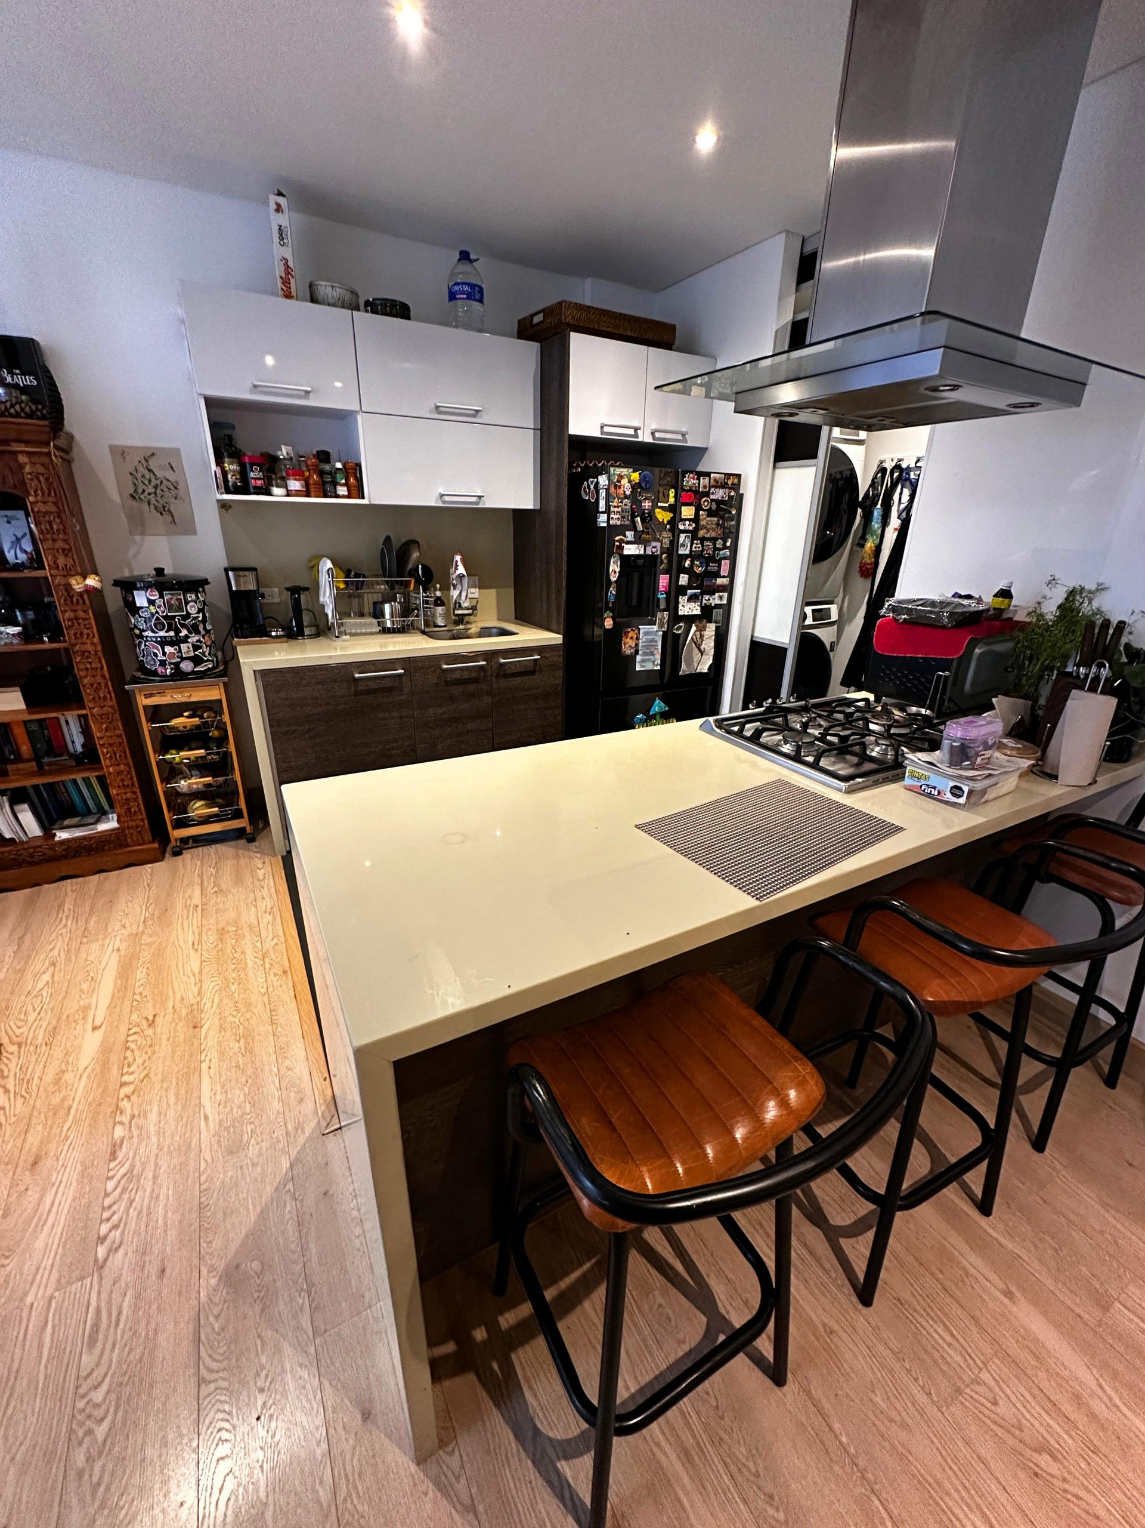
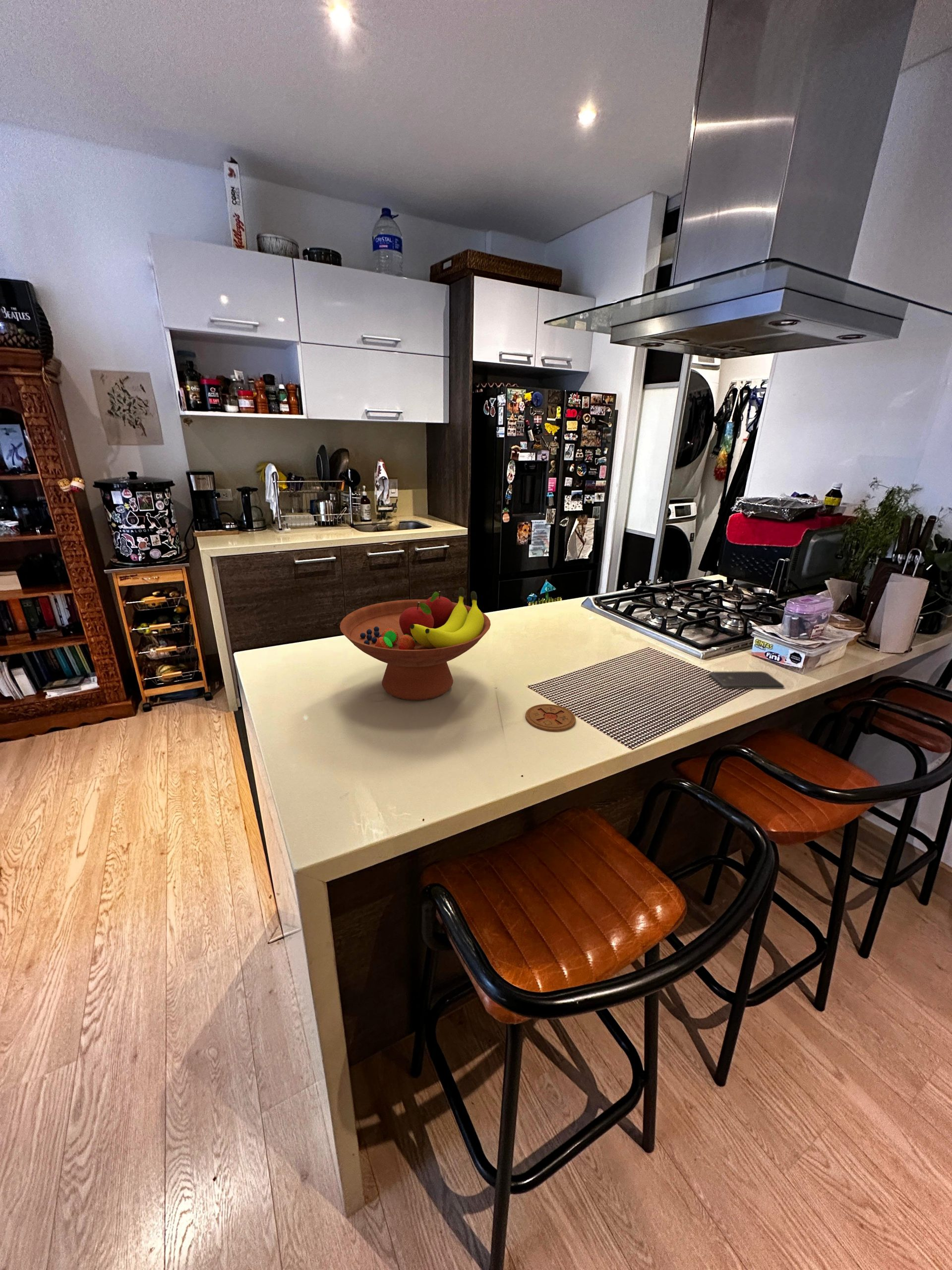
+ fruit bowl (416, 641)
+ smartphone (745, 680)
+ coaster (550, 717)
